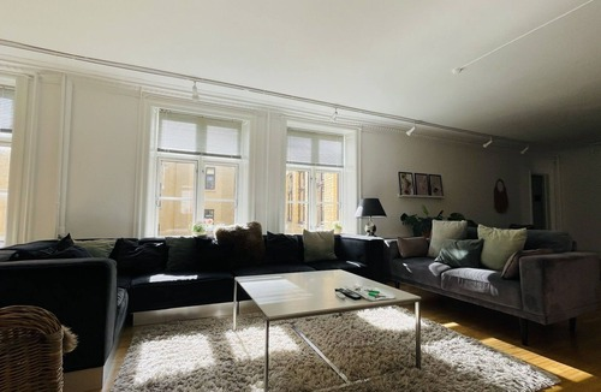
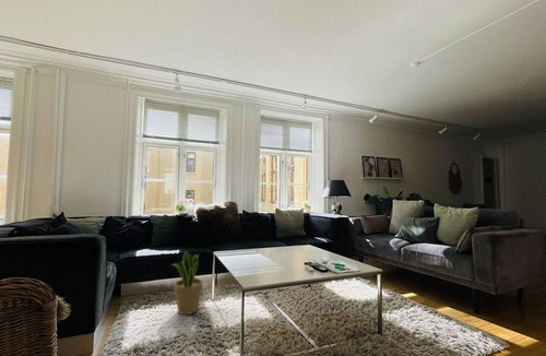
+ potted plant (187, 281)
